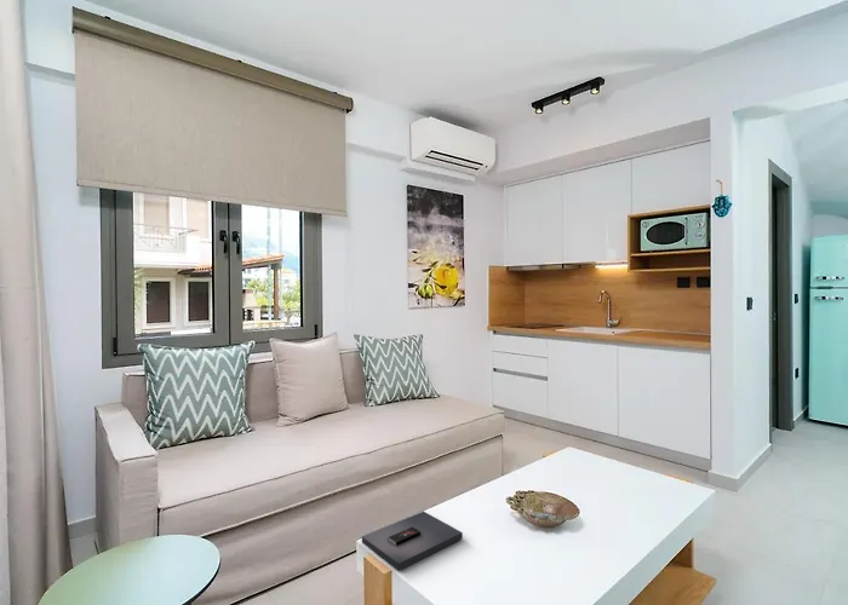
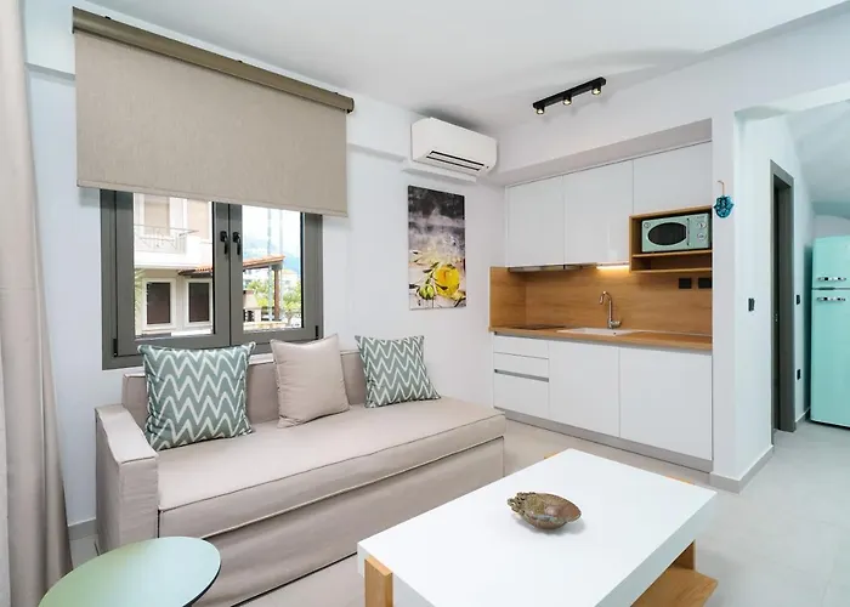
- book (412, 535)
